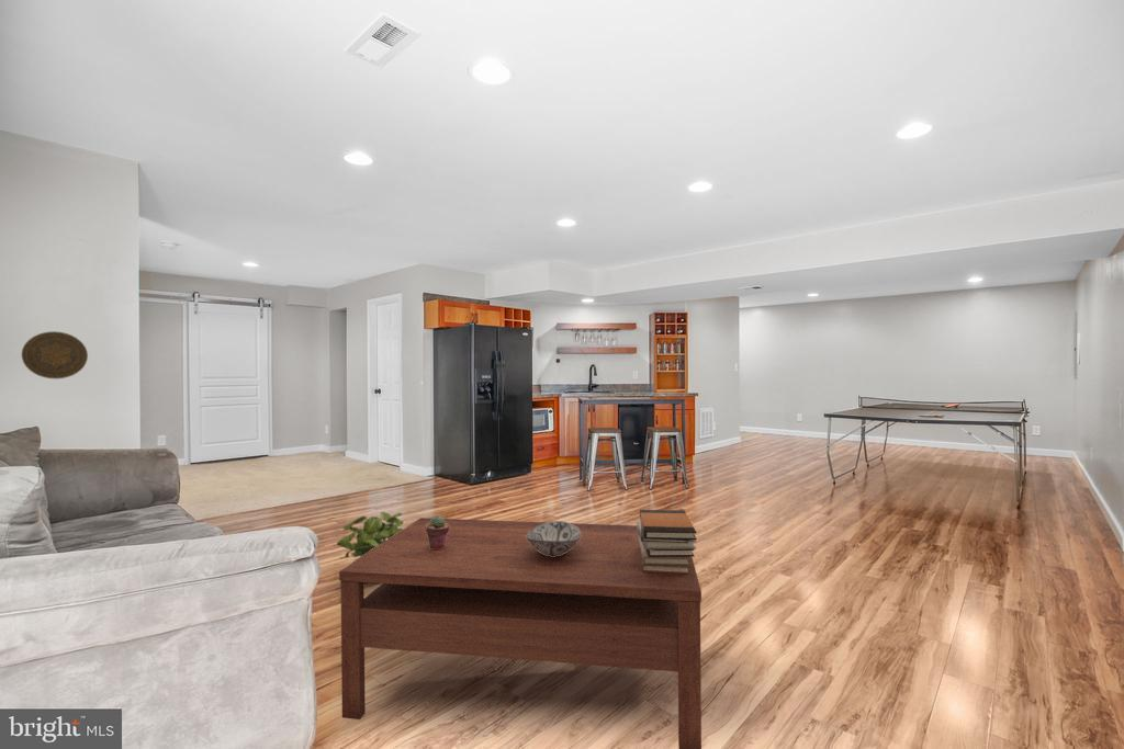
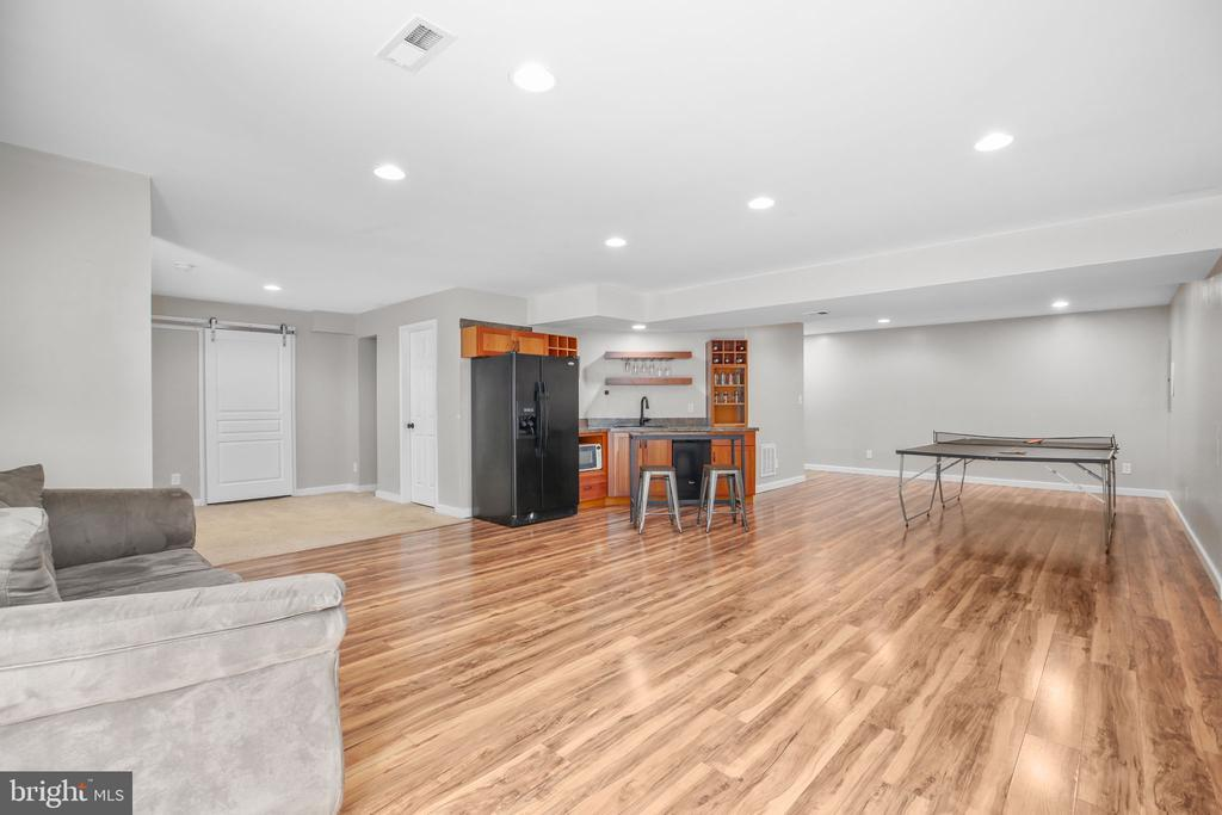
- potted plant (372, 545)
- book stack (664, 538)
- decorative bowl (553, 541)
- decorative plate (55, 354)
- potted succulent (437, 531)
- coffee table (531, 611)
